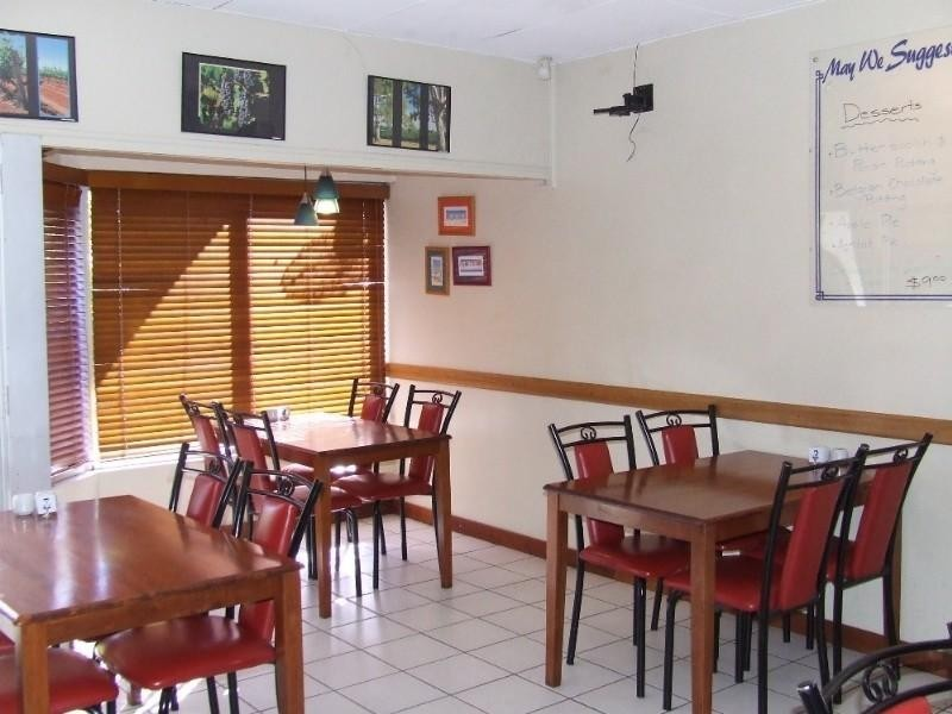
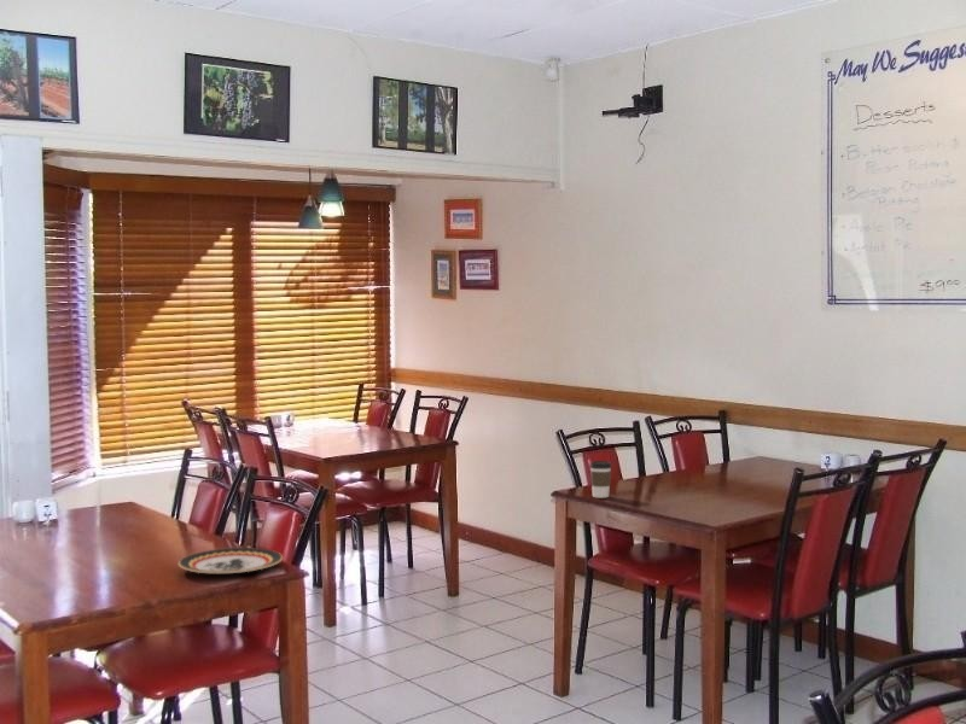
+ plate (231, 562)
+ coffee cup (600, 479)
